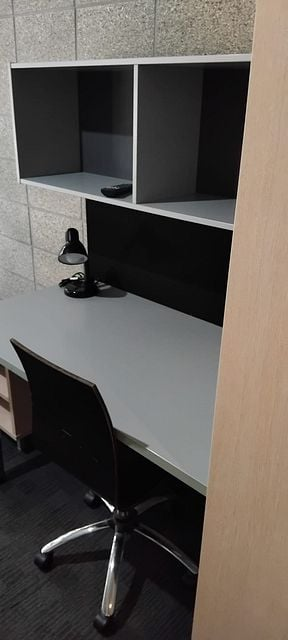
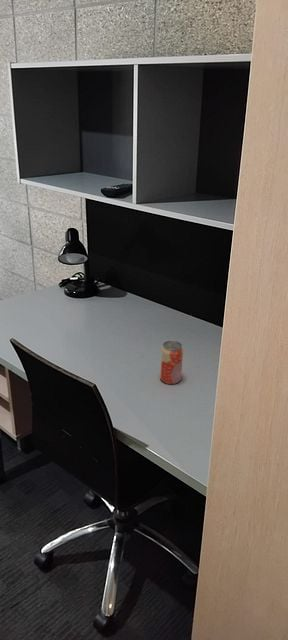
+ beverage can (171, 362)
